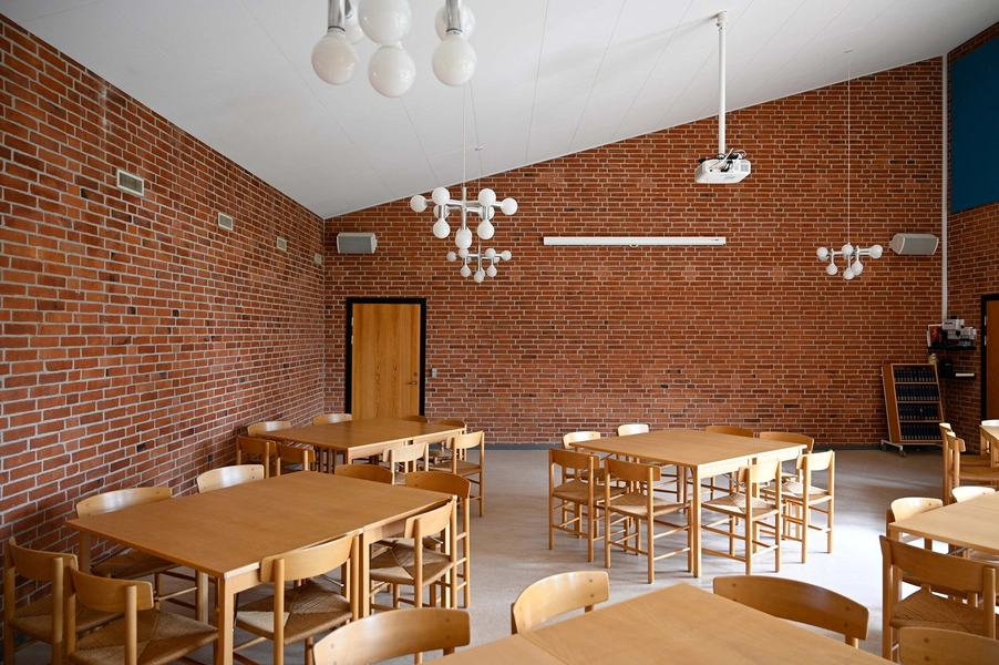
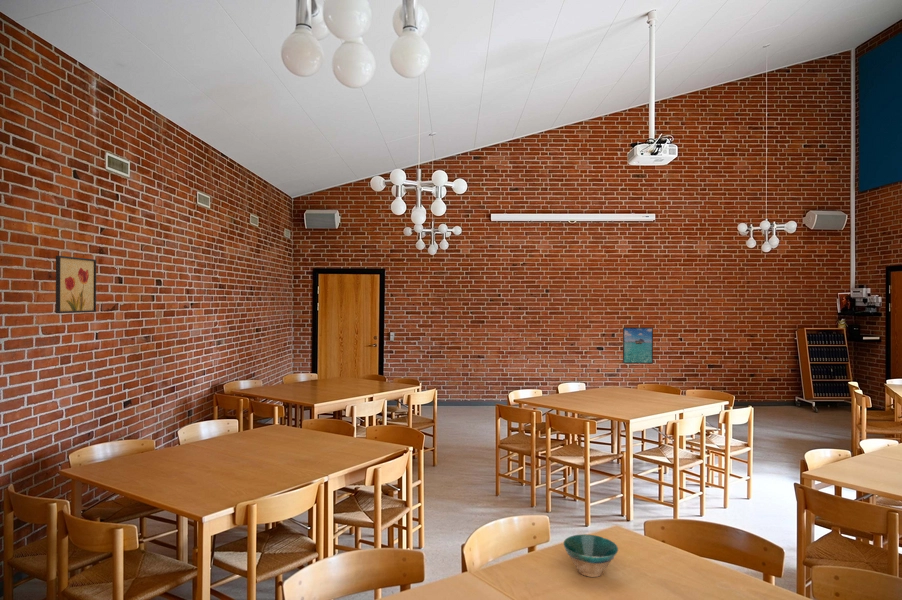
+ wall art (75, 285)
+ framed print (637, 345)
+ bowl (590, 557)
